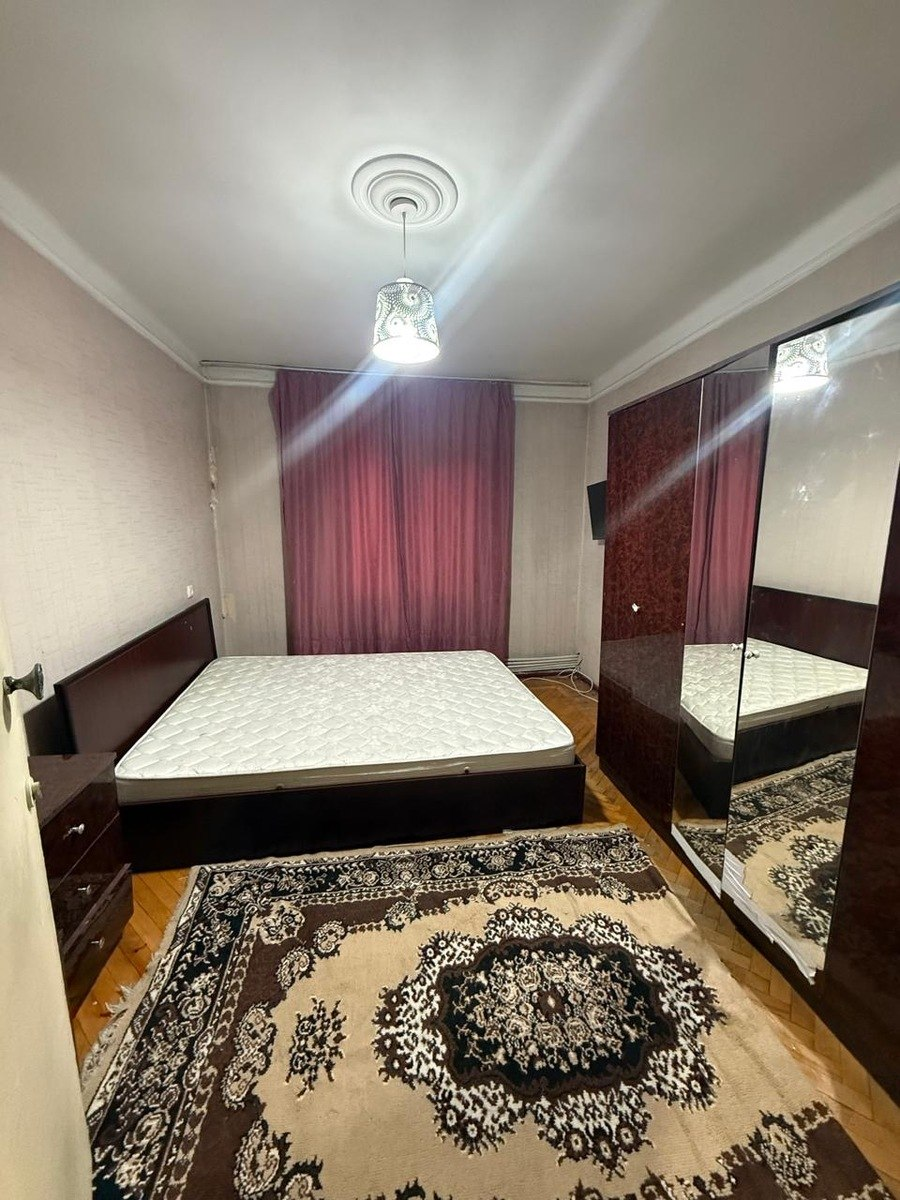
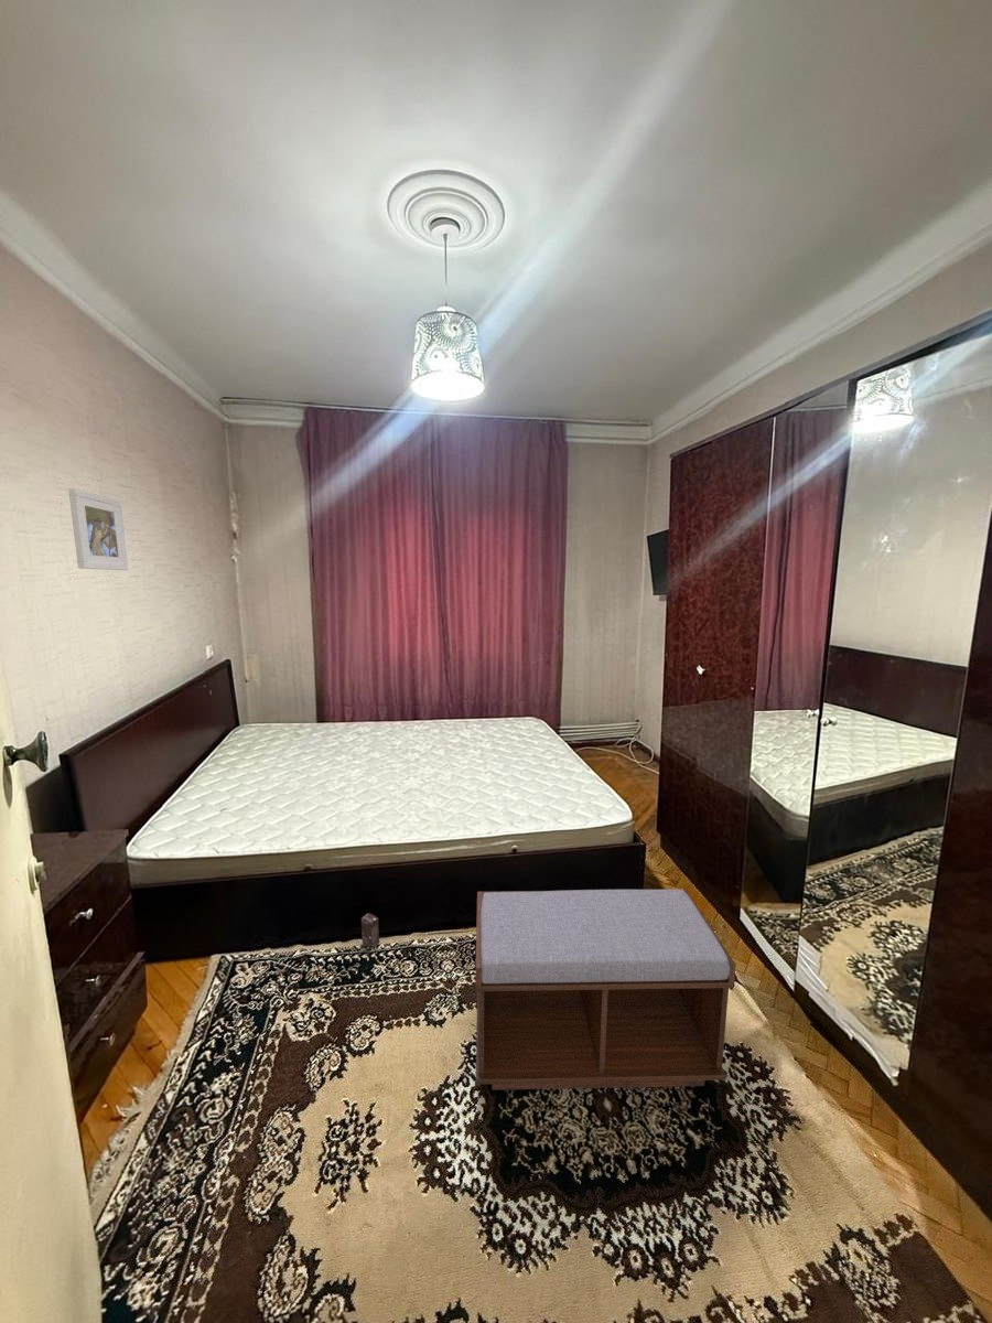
+ box (370, 931)
+ bench (591, 982)
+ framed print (100, 533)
